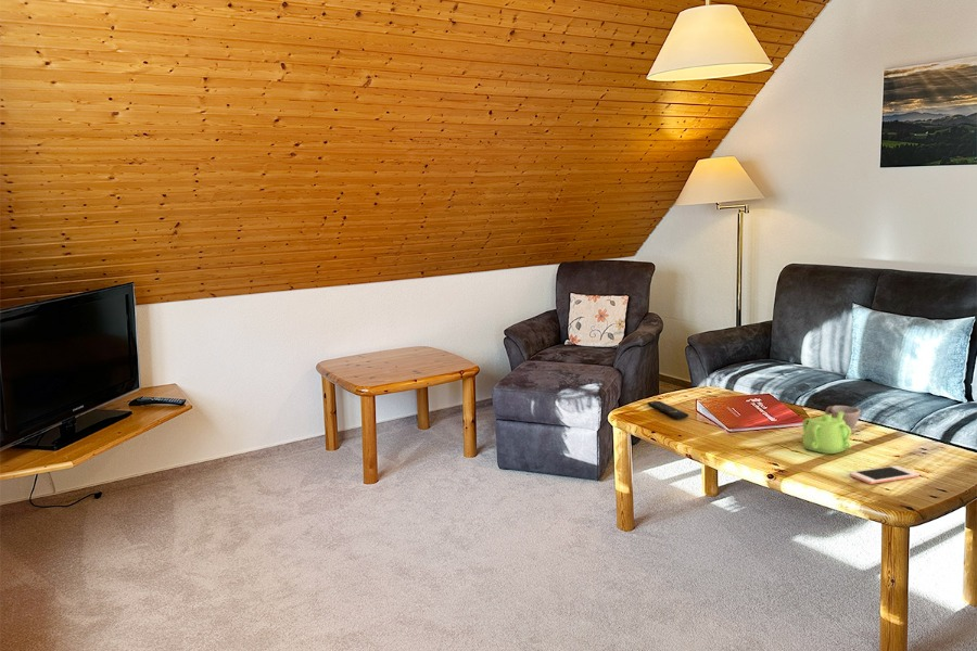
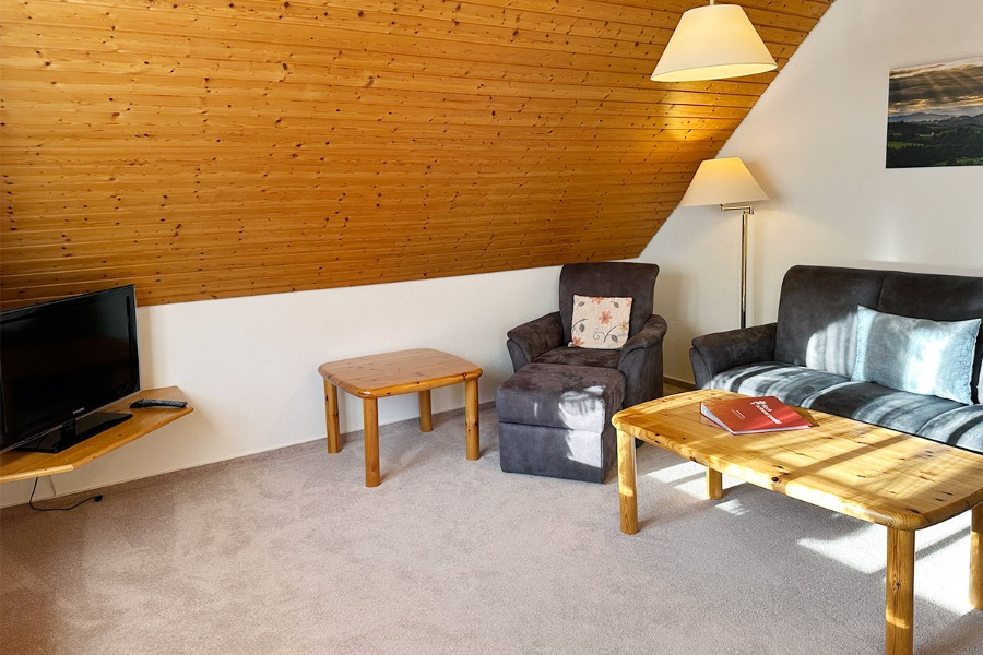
- cell phone (884, 474)
- teapot (827, 431)
- remote control (667, 409)
- cup (842, 418)
